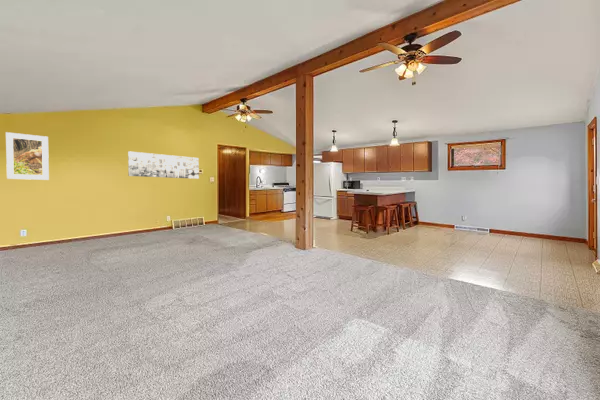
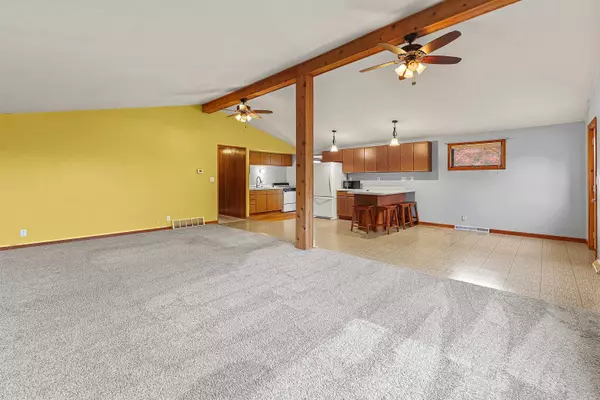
- wall art (166, 166)
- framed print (28, 157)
